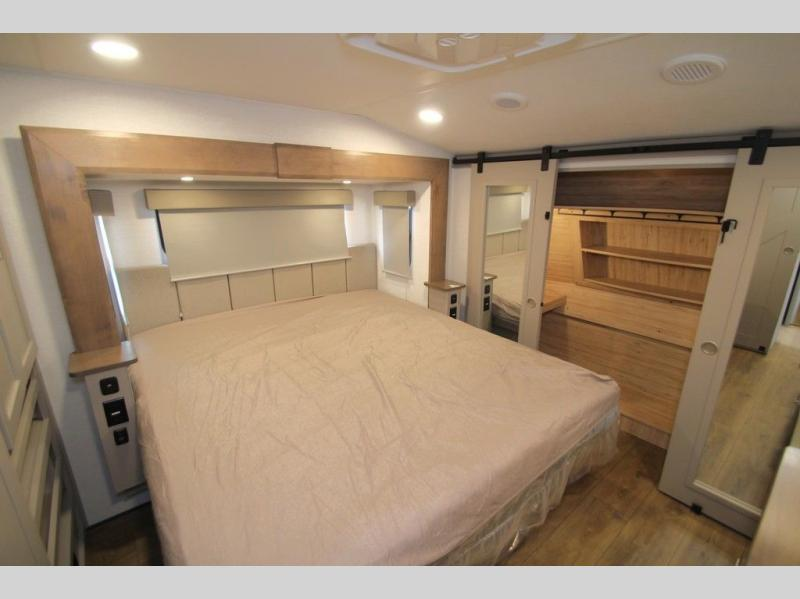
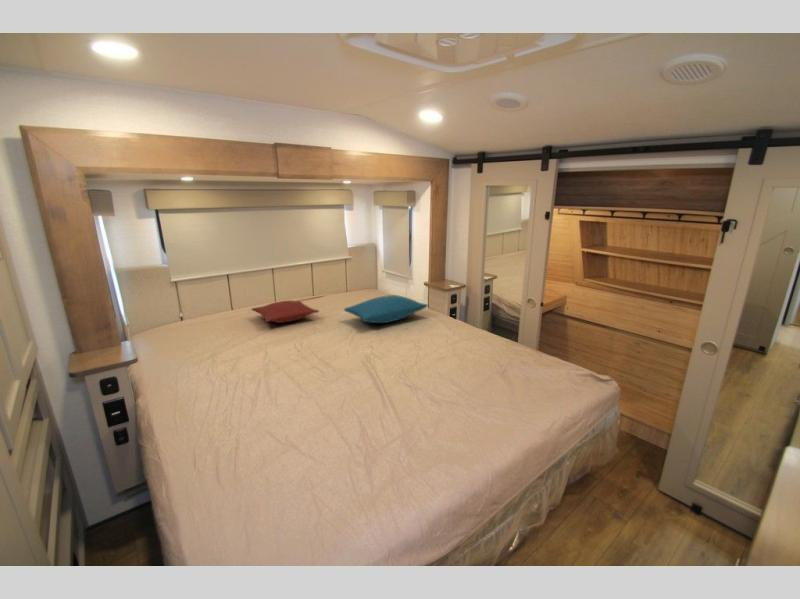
+ pillow (284, 311)
+ pillow (386, 308)
